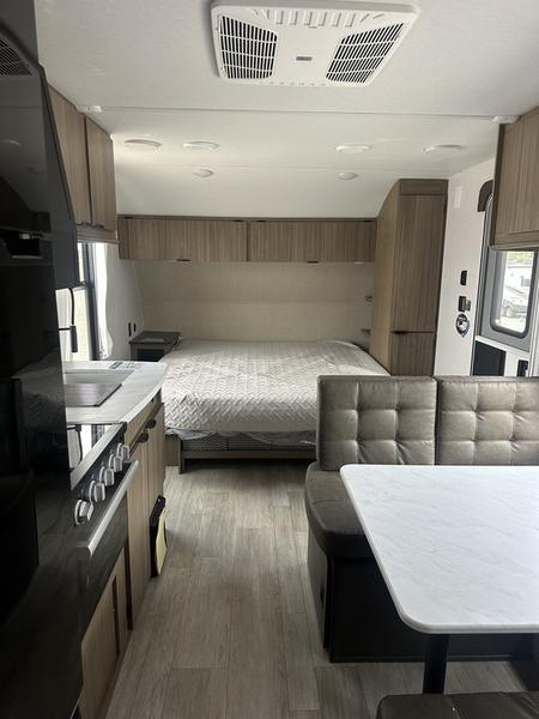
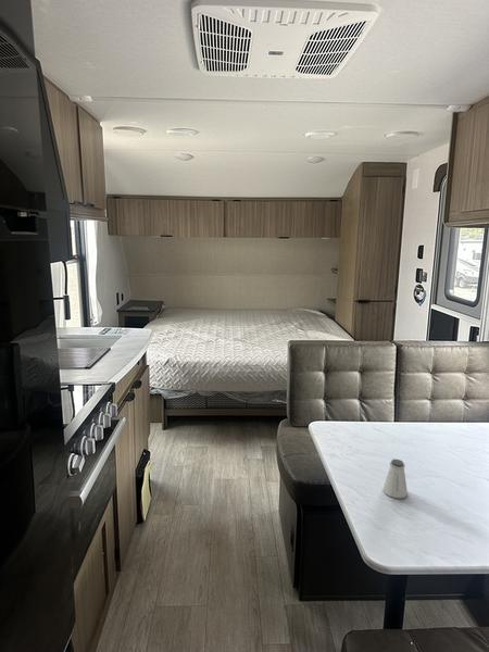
+ saltshaker (396, 476)
